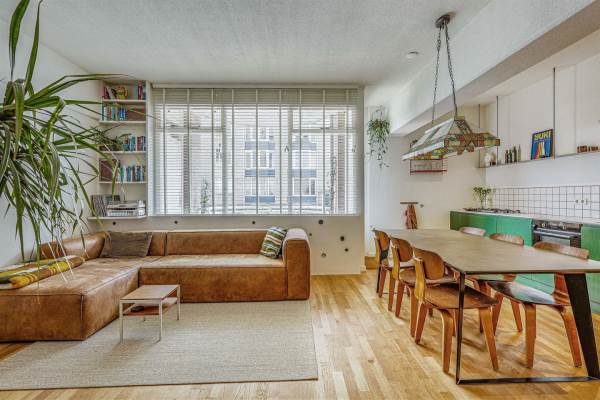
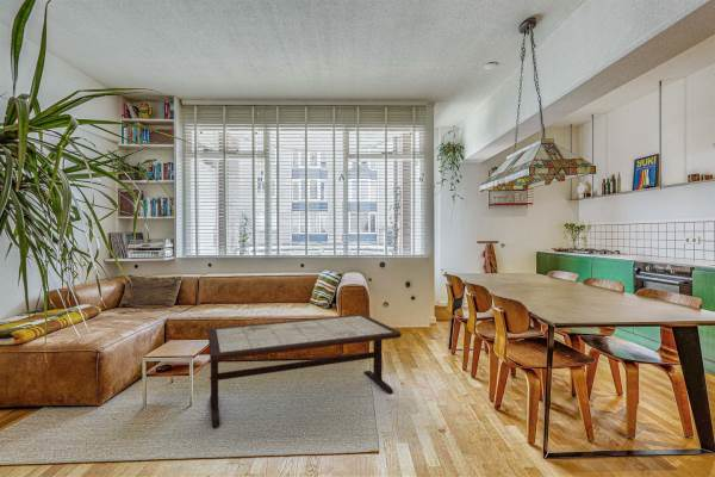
+ coffee table (303, 363)
